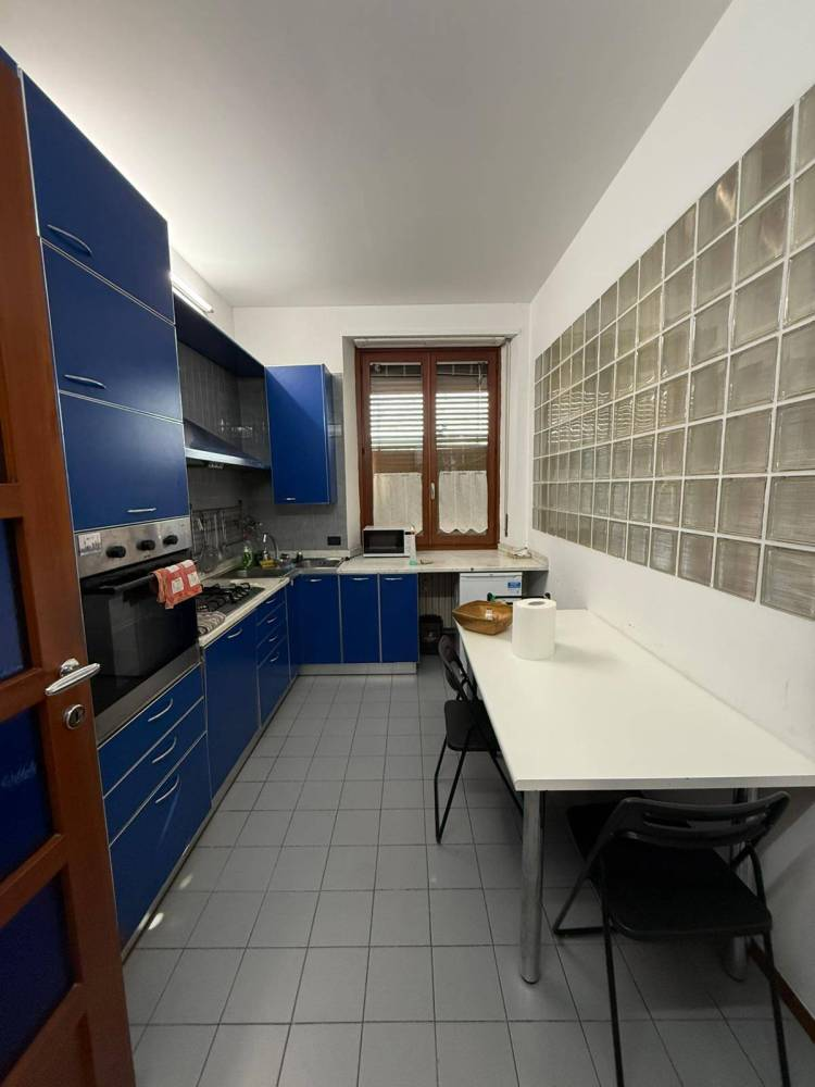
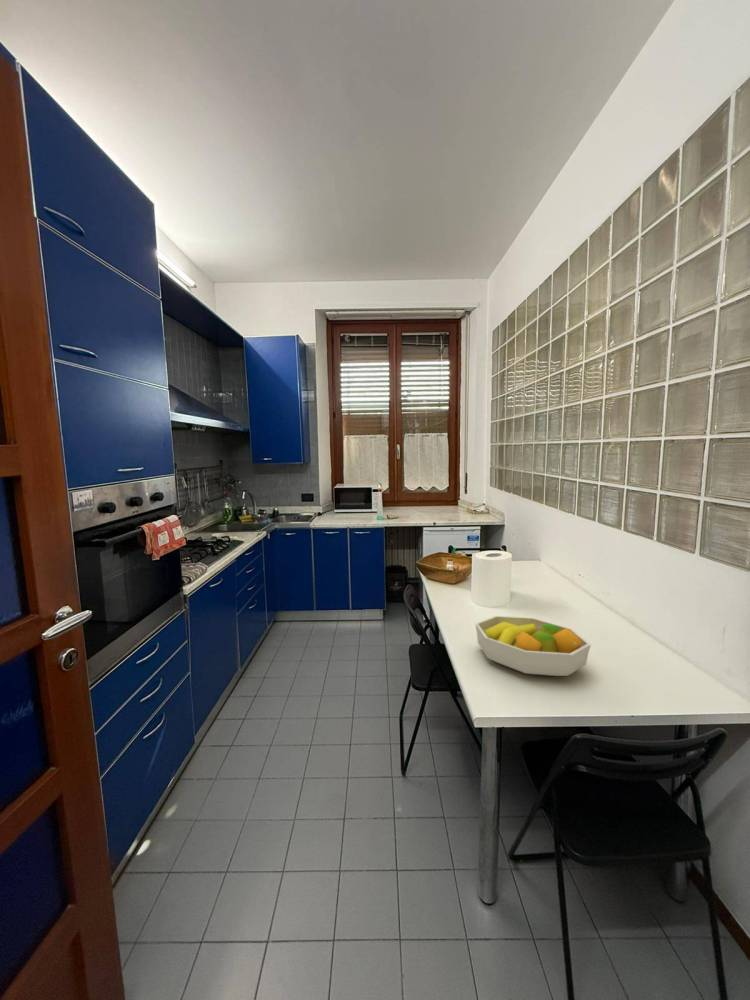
+ fruit bowl (529, 640)
